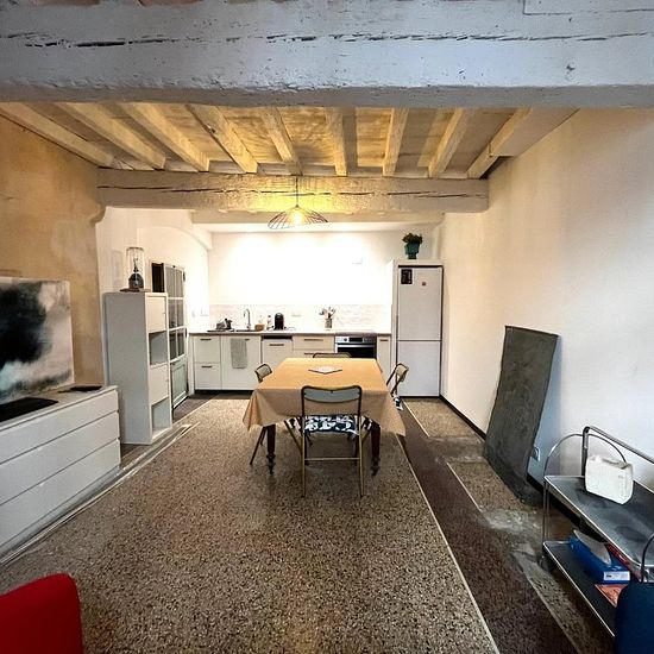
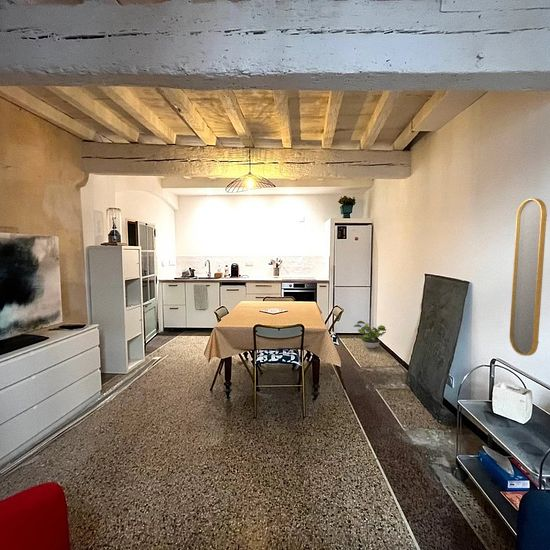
+ home mirror (527, 278)
+ potted plant (369, 334)
